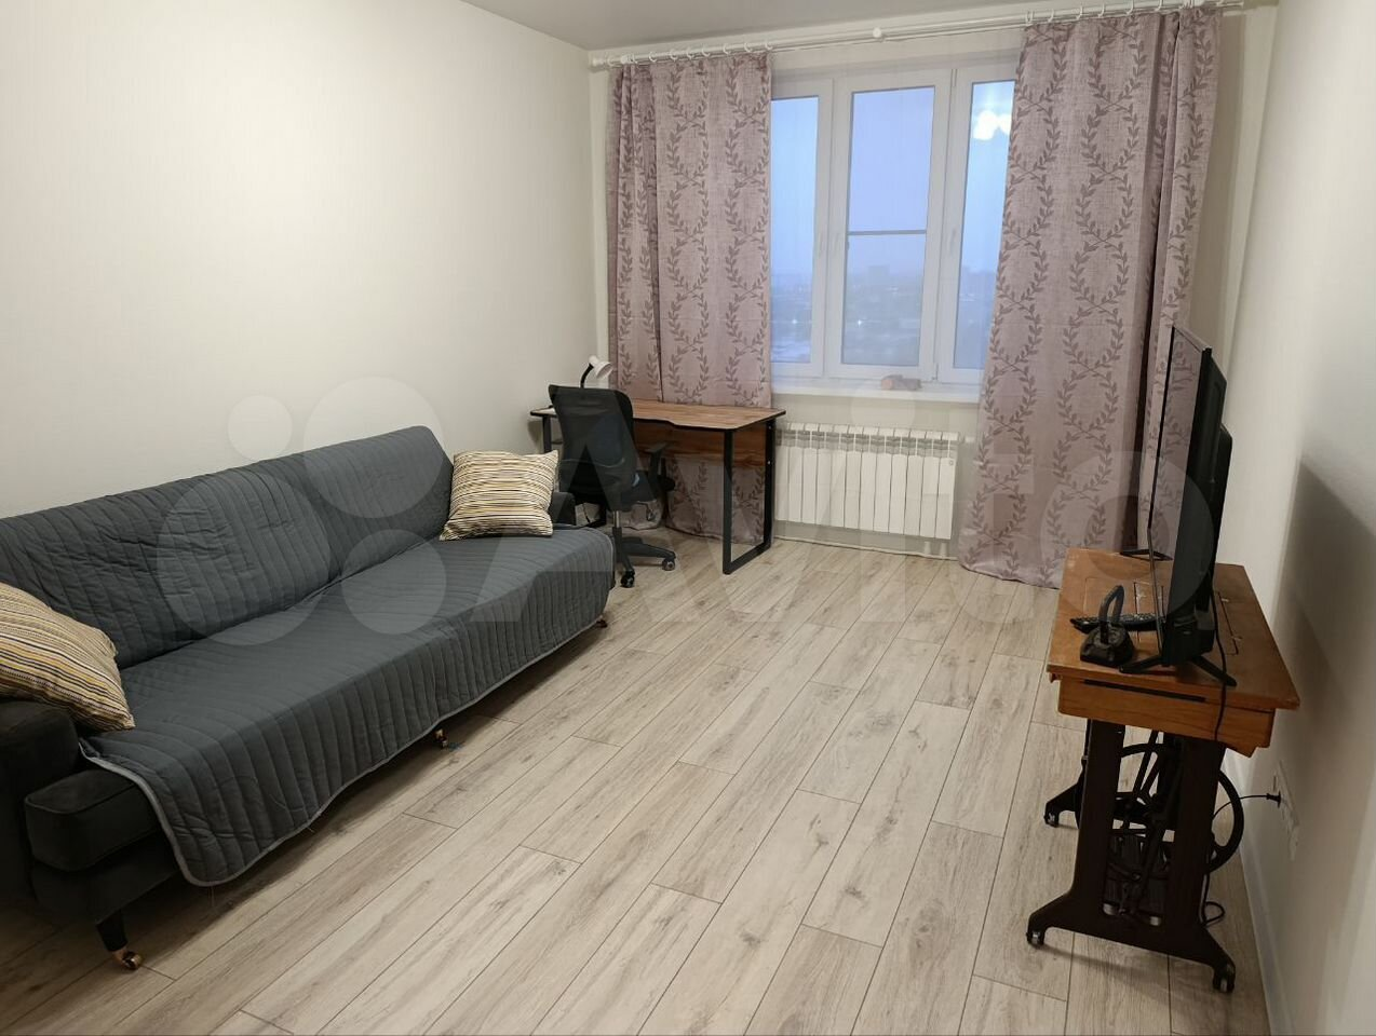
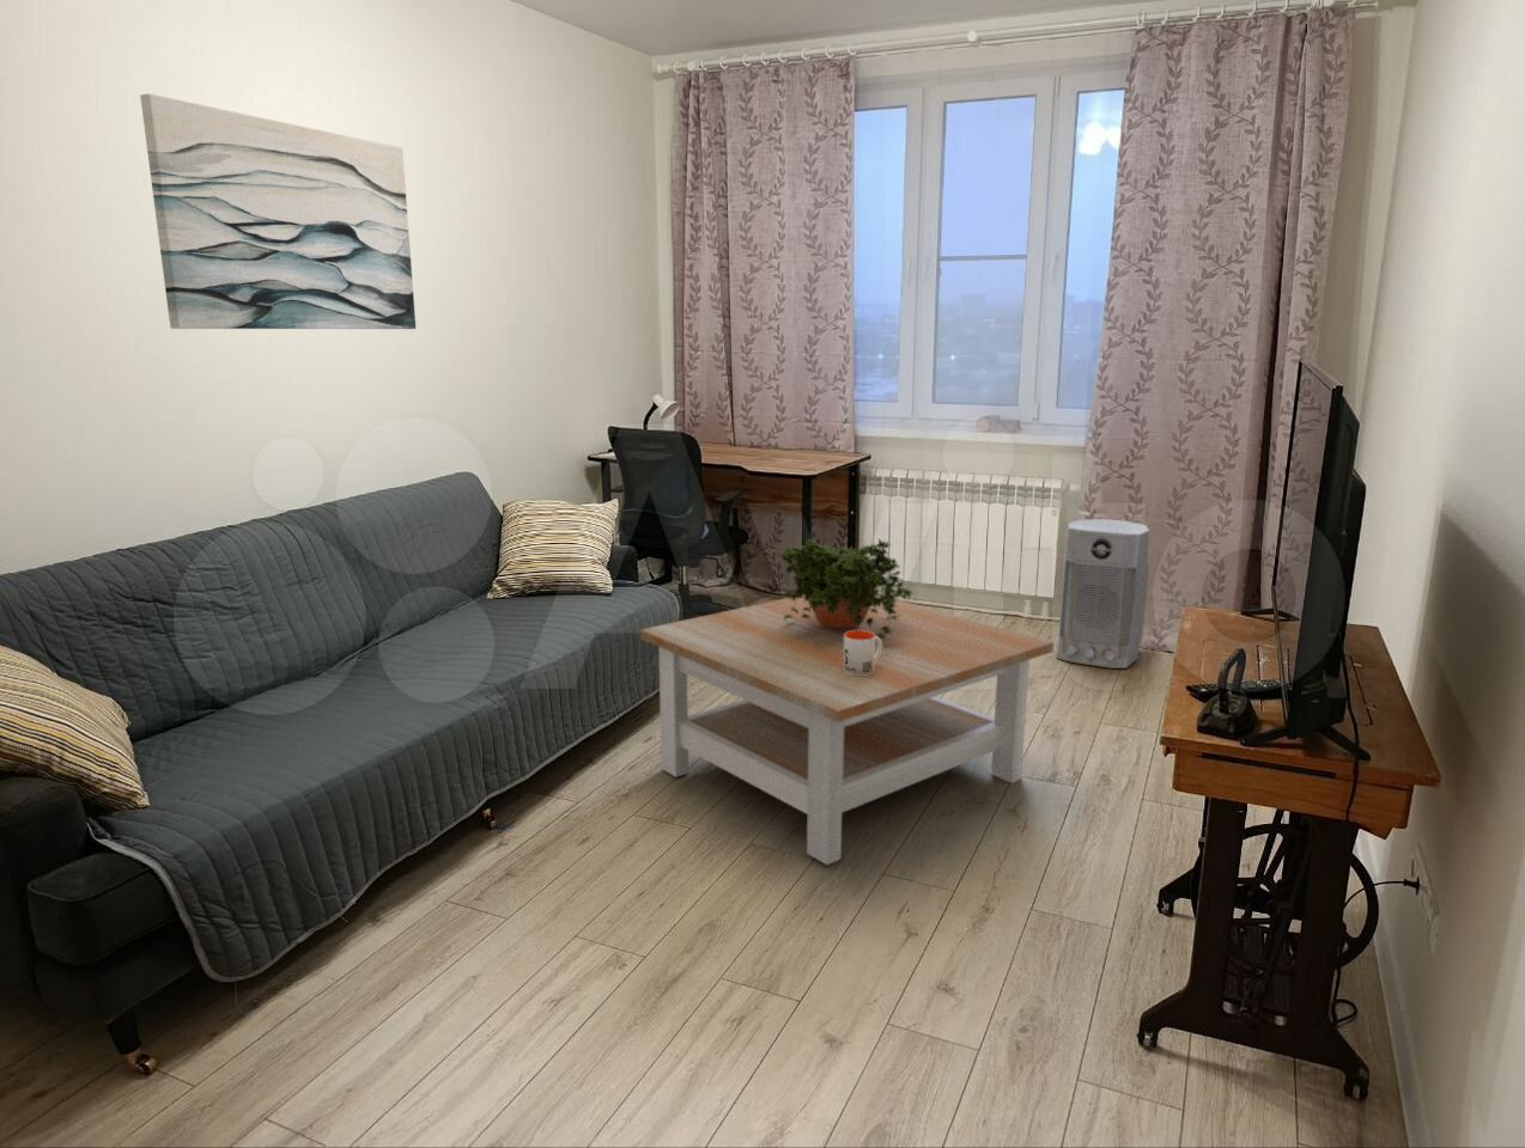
+ potted plant (843, 580)
+ mug (864, 650)
+ coffee table (840, 705)
+ wall art (298, 228)
+ air purifier (1103, 590)
